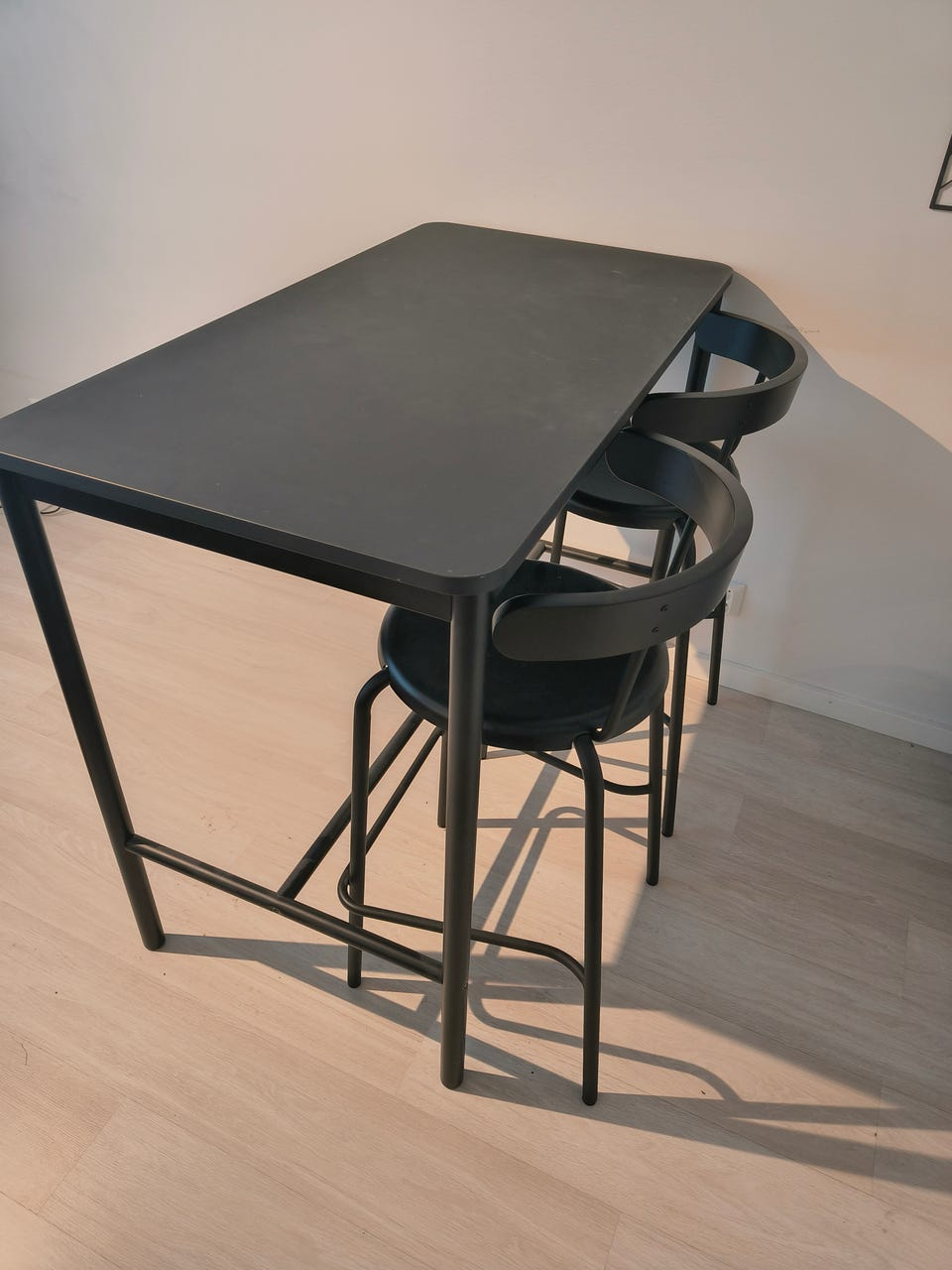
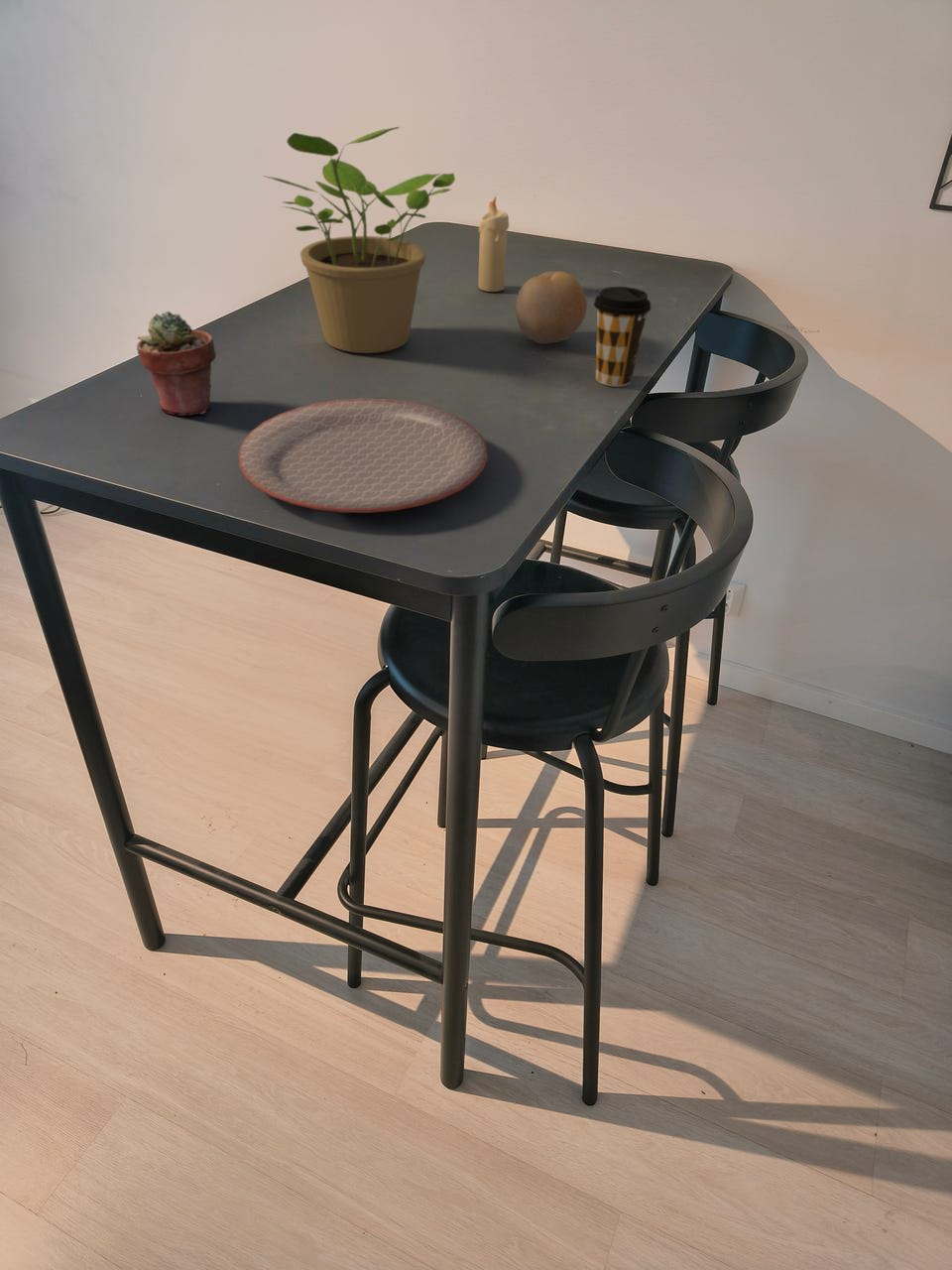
+ plate (364, 456)
+ candle (493, 243)
+ fruit (550, 307)
+ potted succulent (178, 360)
+ potted plant (352, 234)
+ coffee cup (618, 337)
